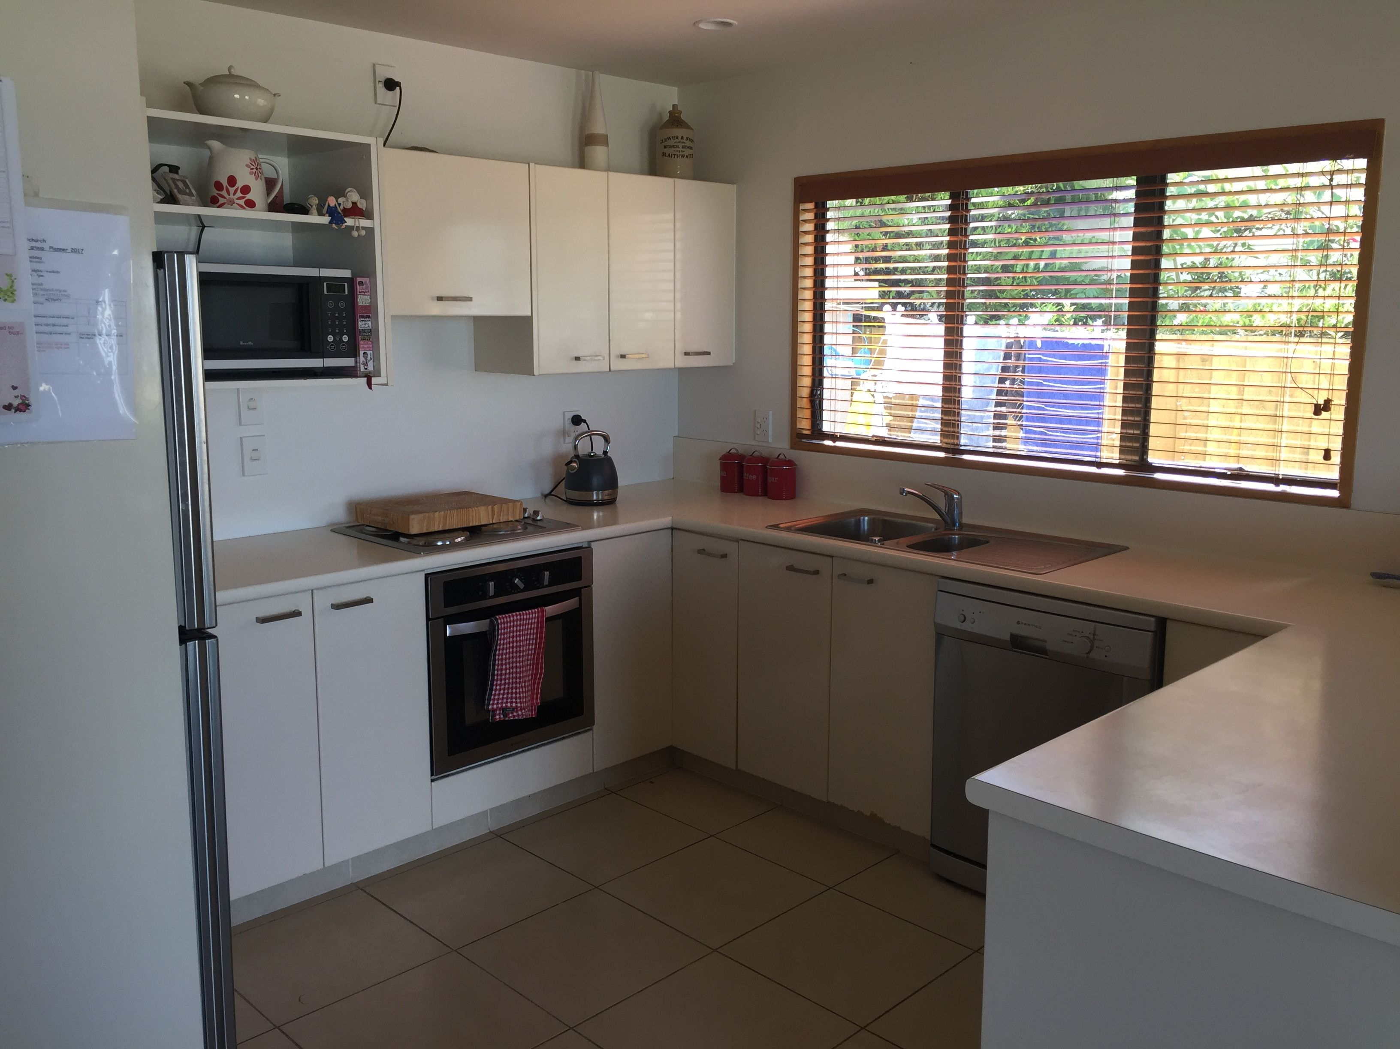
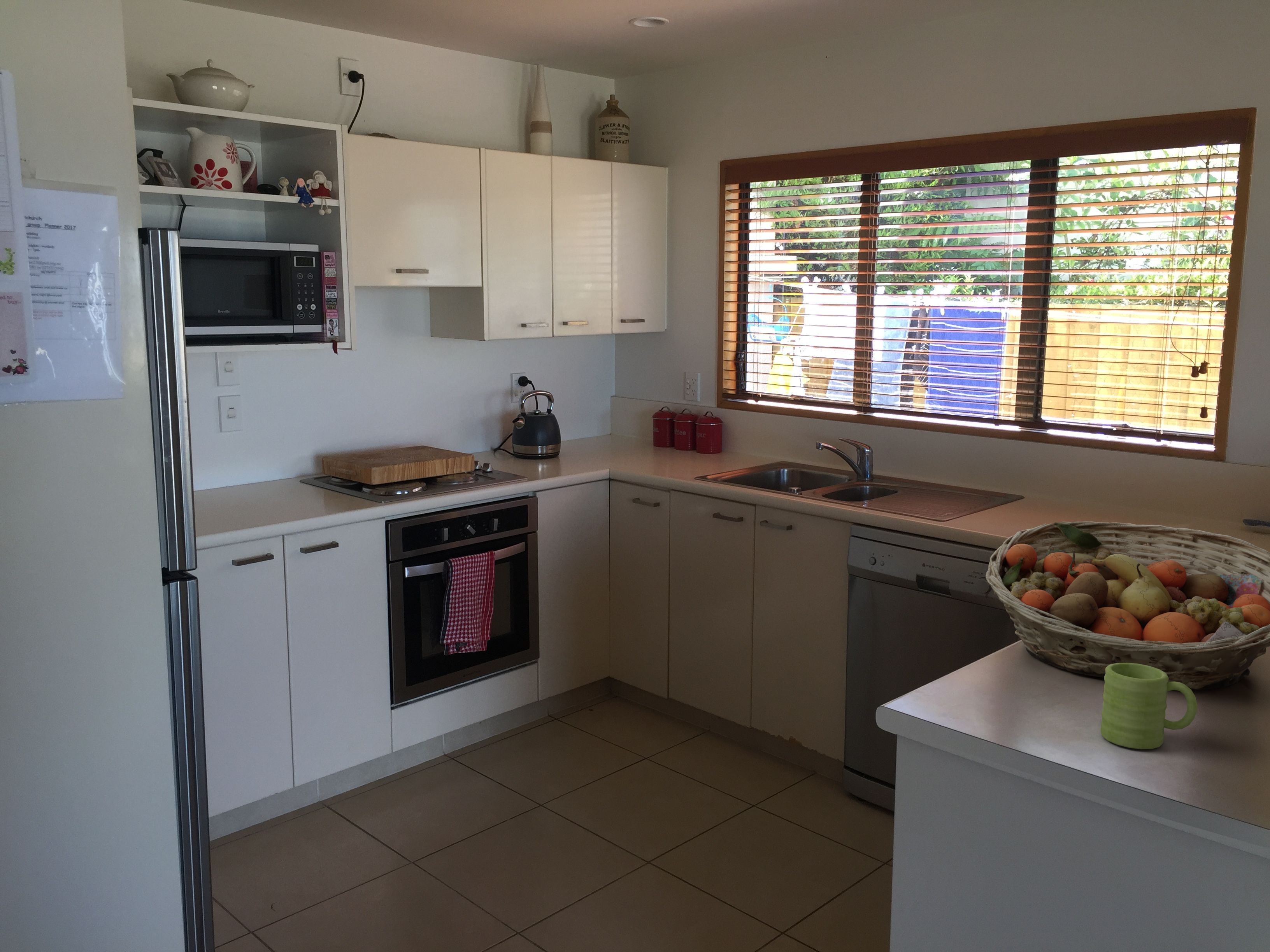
+ fruit basket (1135, 599)
+ mug (1148, 707)
